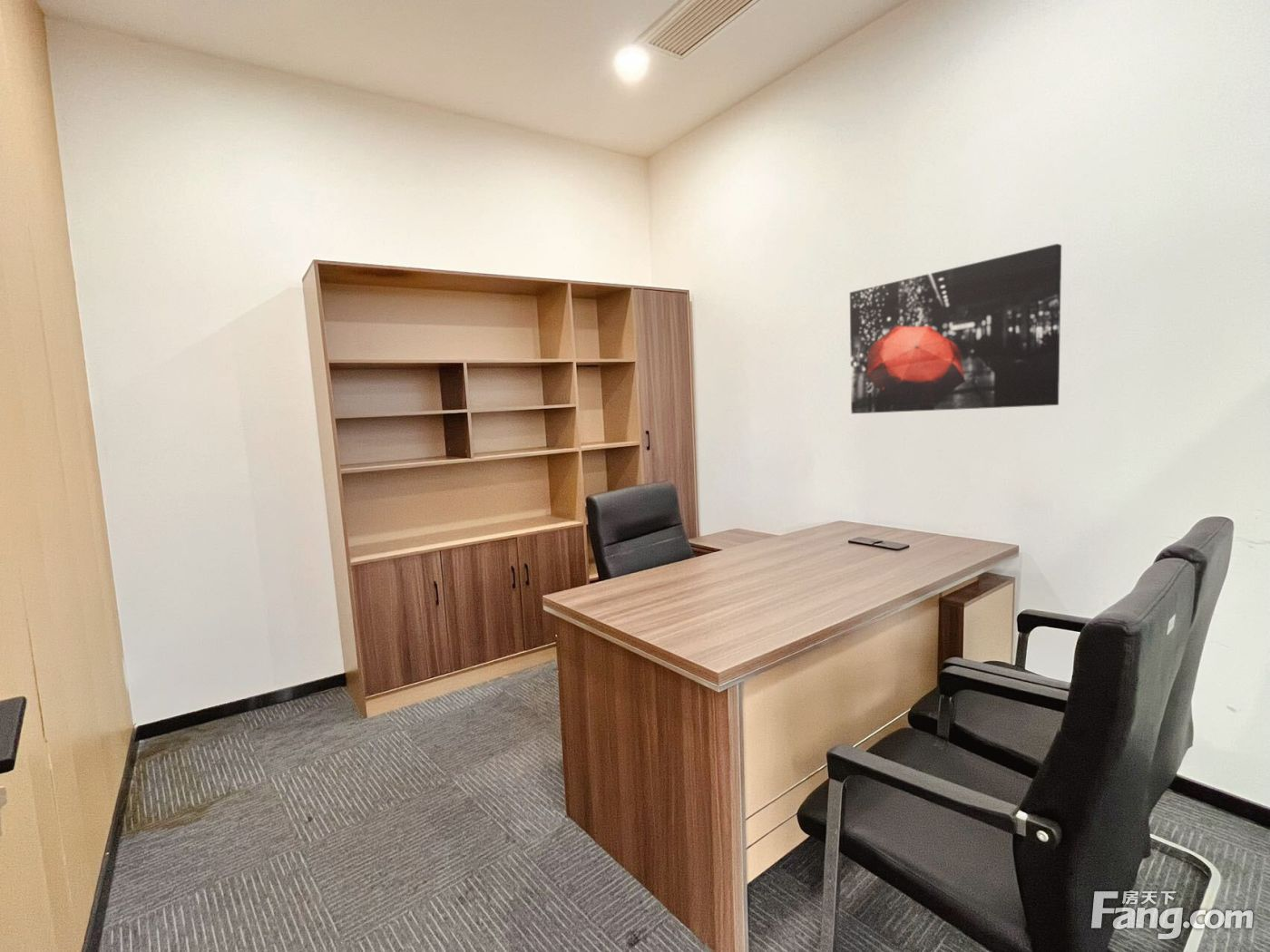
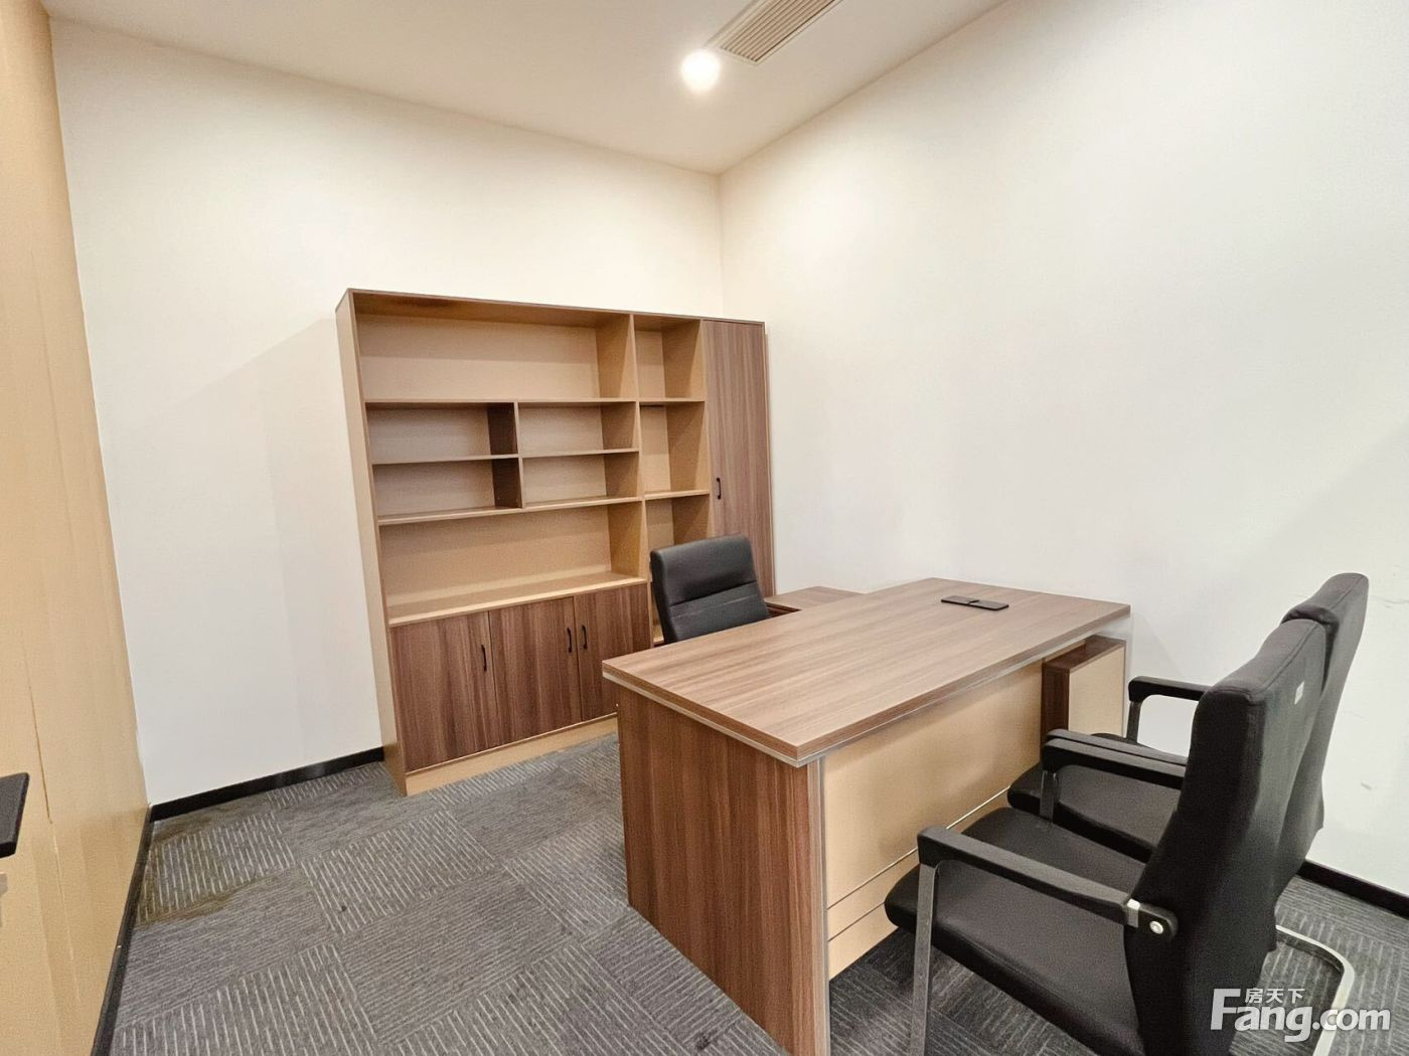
- wall art (941, 341)
